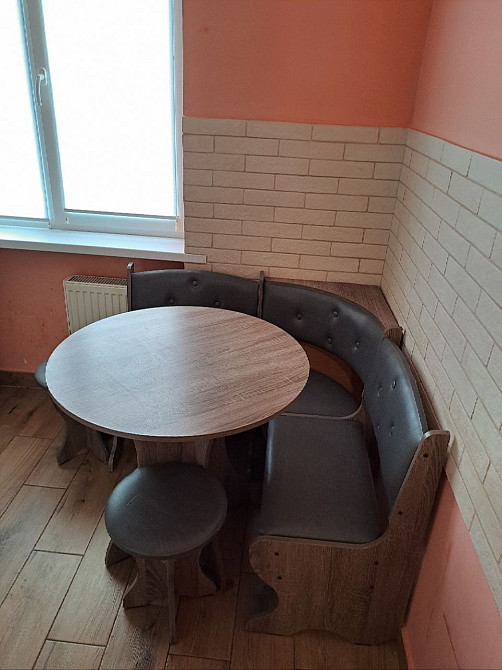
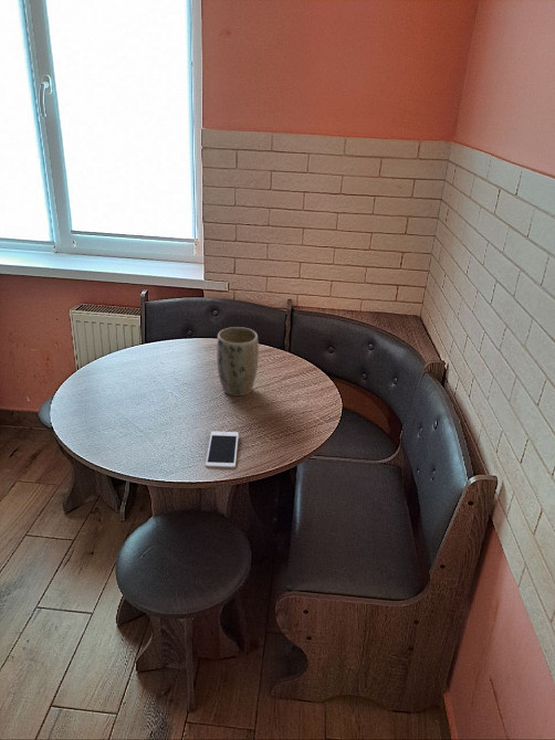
+ cell phone (222, 448)
+ plant pot (237, 362)
